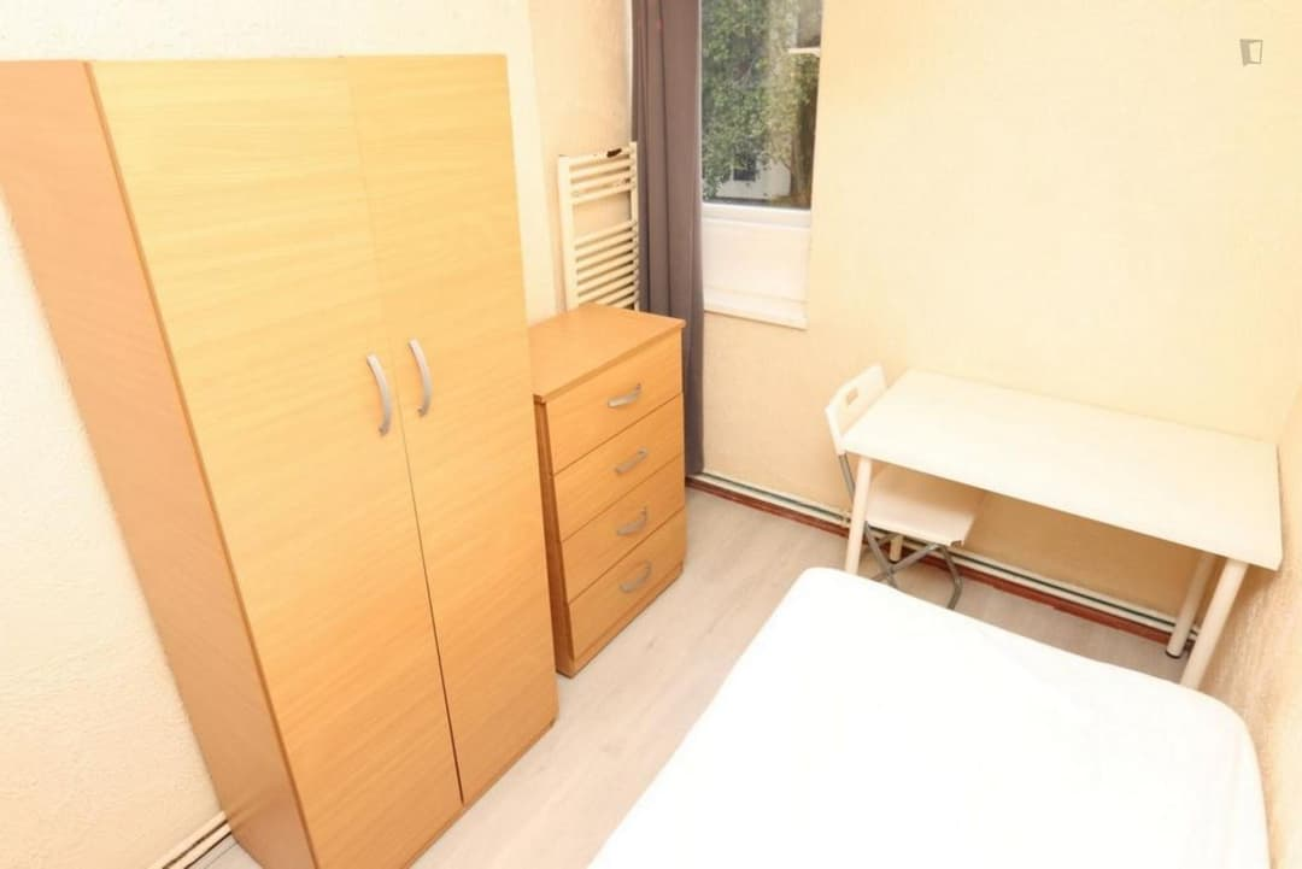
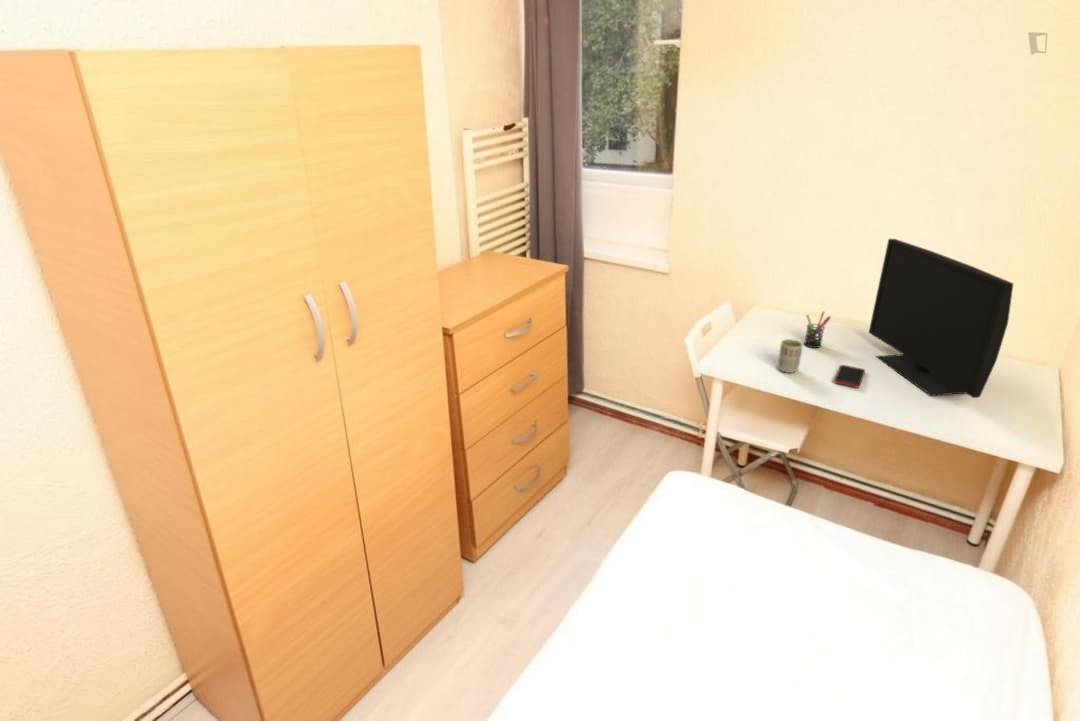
+ cell phone (849, 376)
+ monitor (934, 318)
+ pen holder (814, 327)
+ cup (789, 356)
